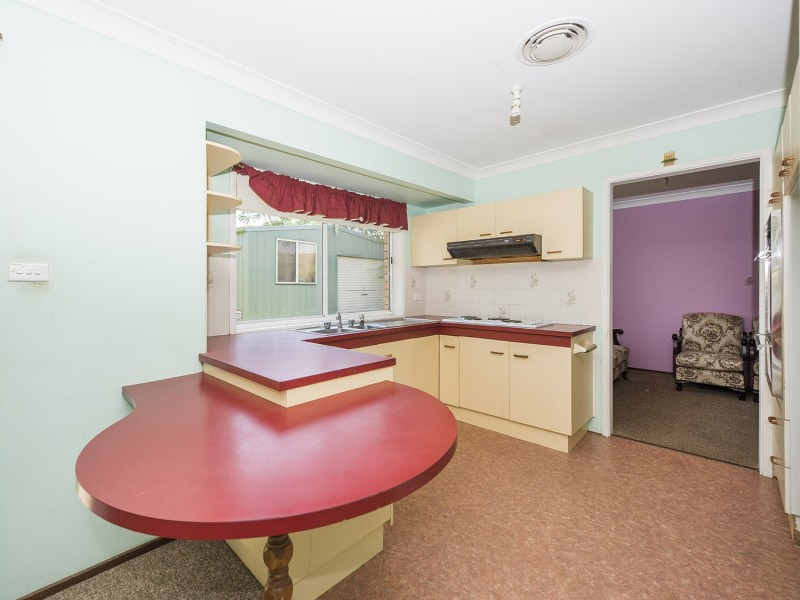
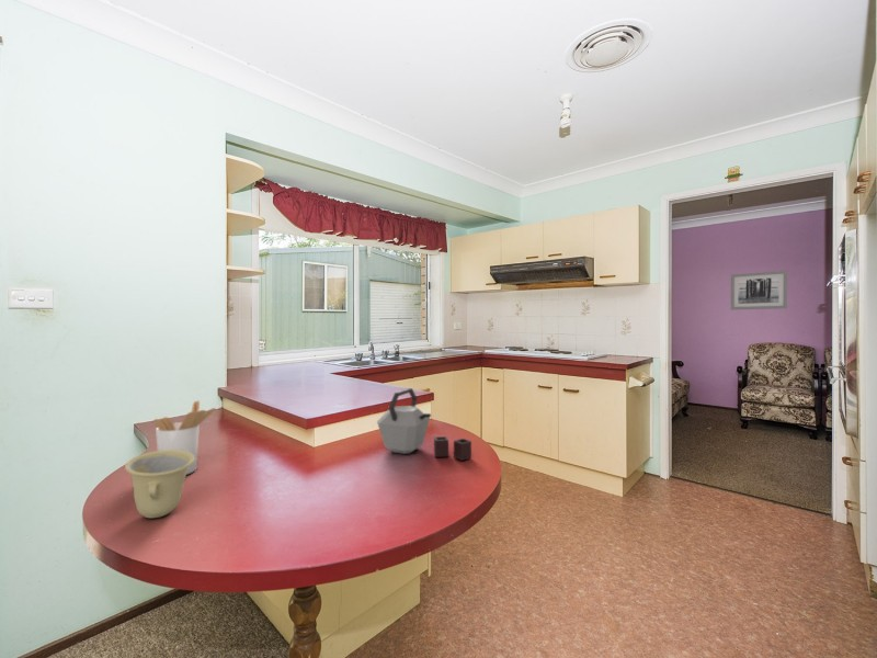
+ kettle (425, 422)
+ wall art (758, 291)
+ utensil holder (185, 439)
+ cup (161, 485)
